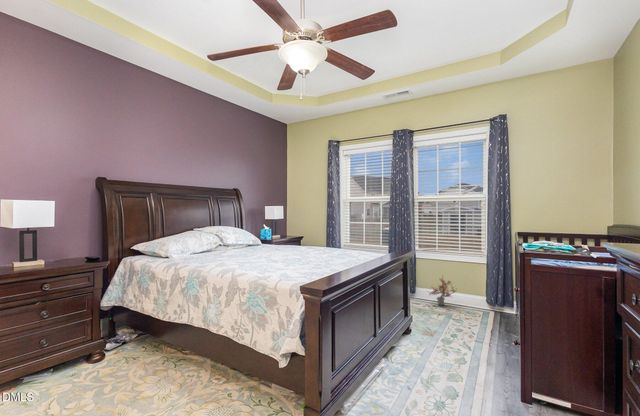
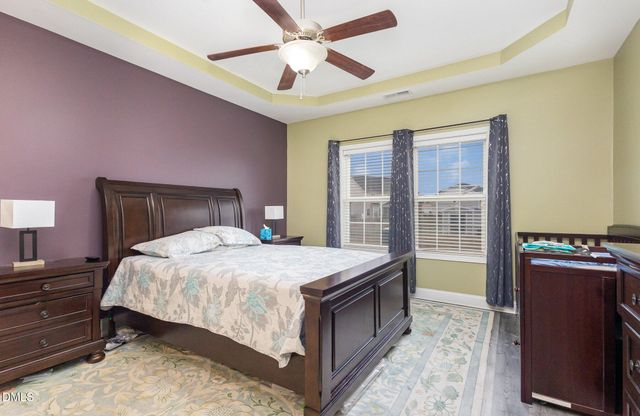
- potted plant (442, 289)
